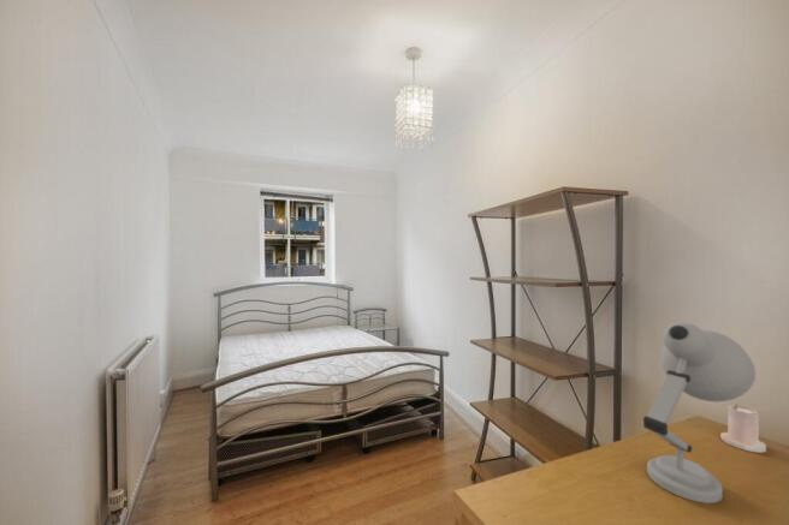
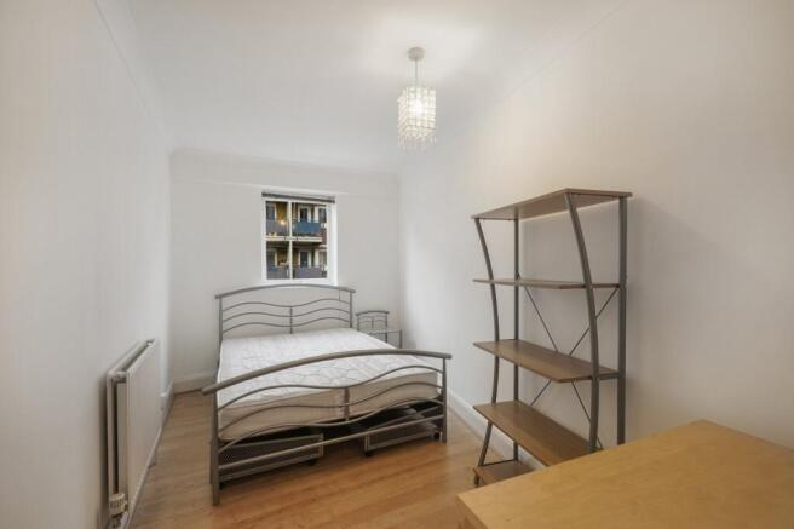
- desk lamp (690, 395)
- candle (742, 423)
